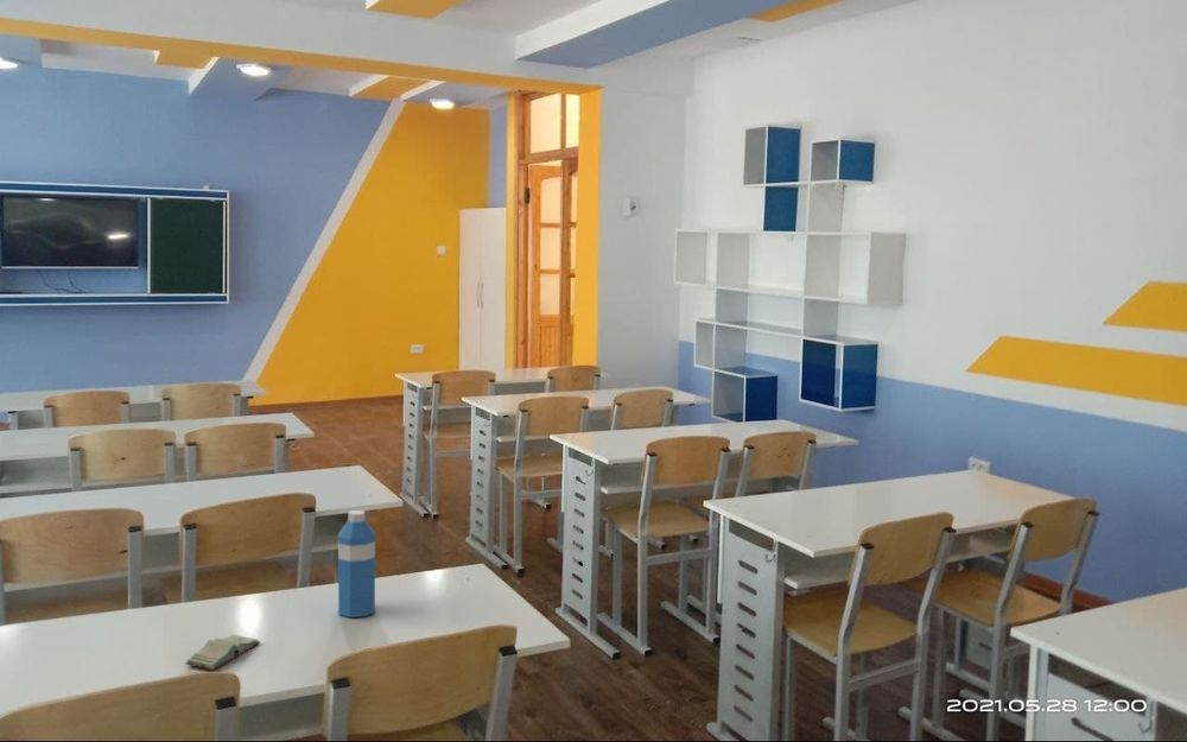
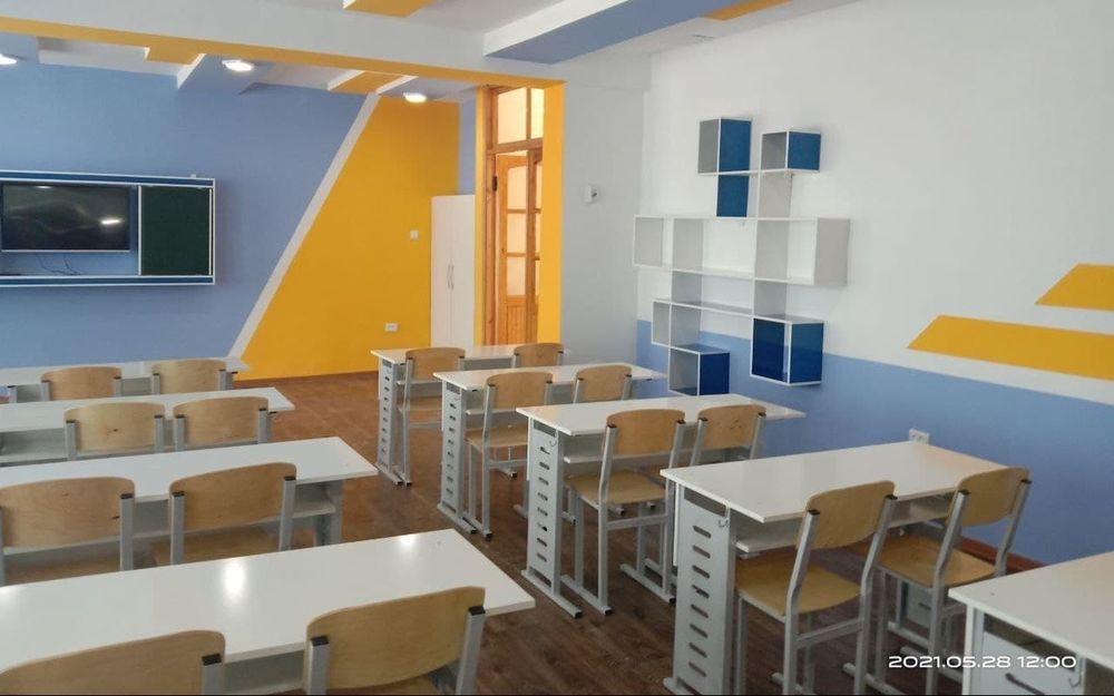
- water bottle (356, 562)
- book (223, 647)
